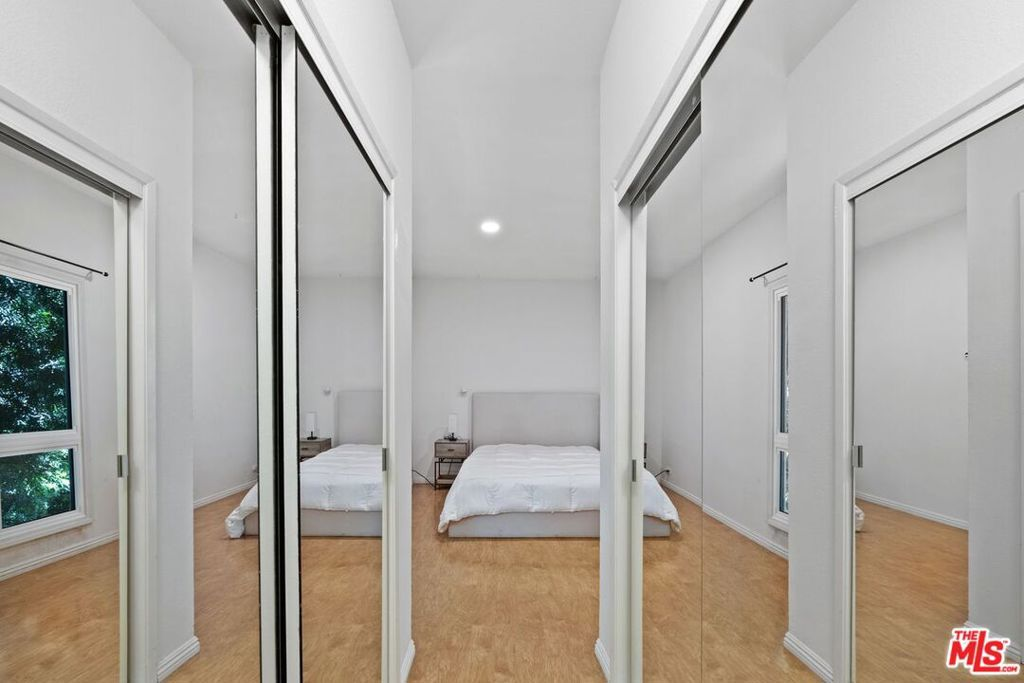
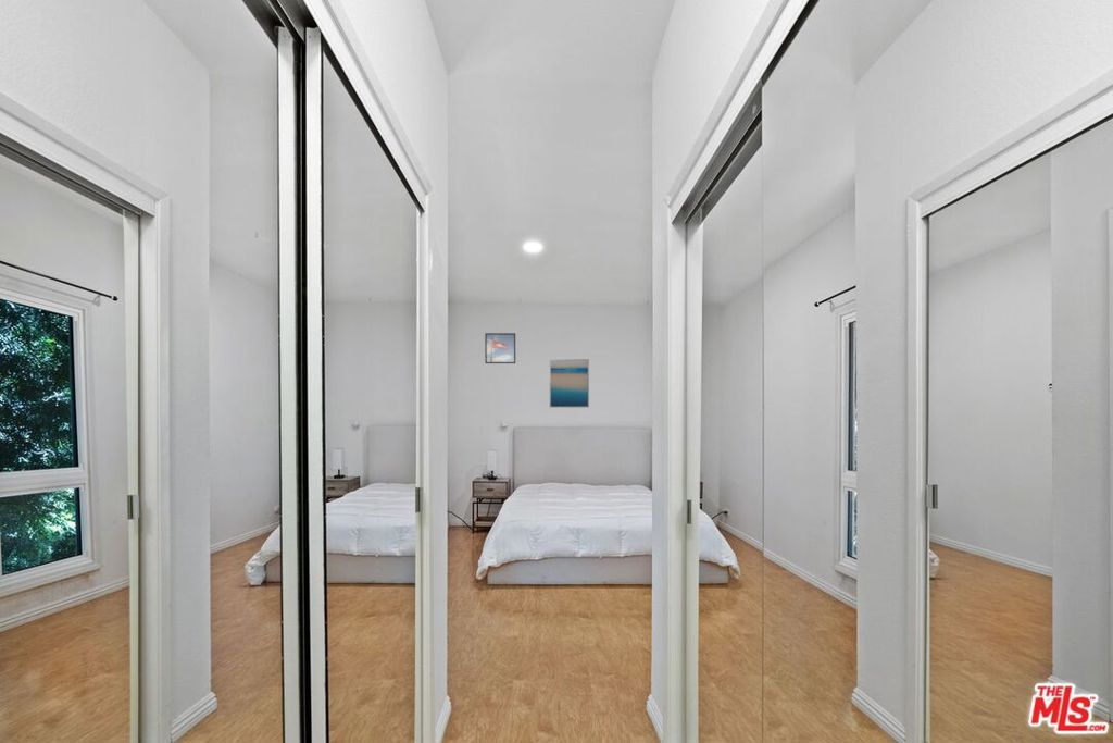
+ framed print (500, 348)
+ wall art (568, 383)
